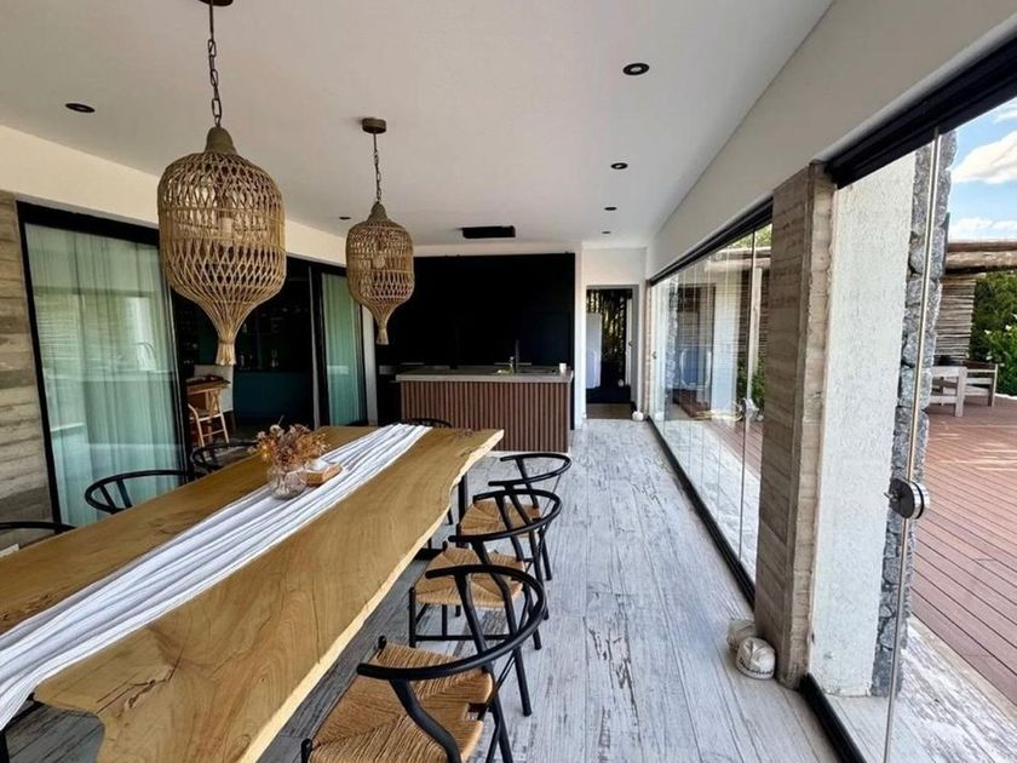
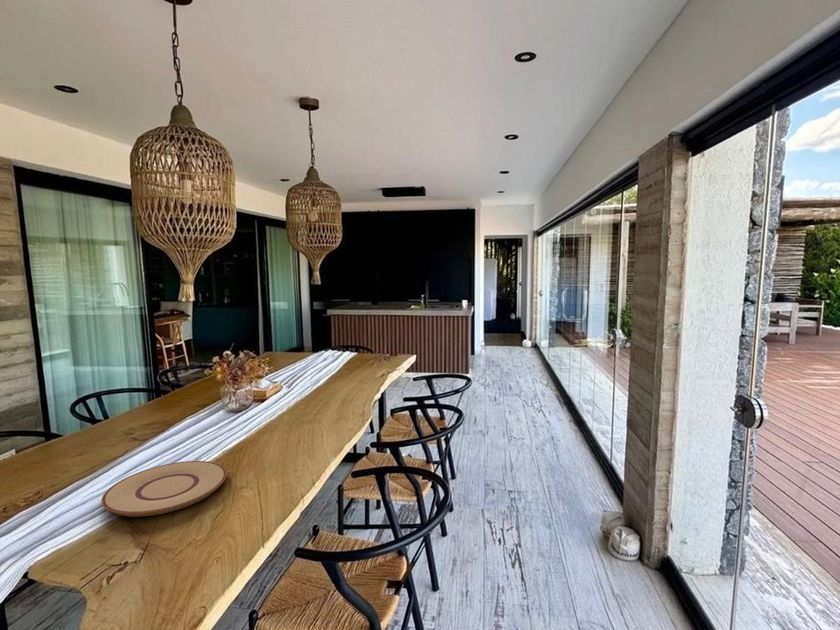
+ plate (168, 486)
